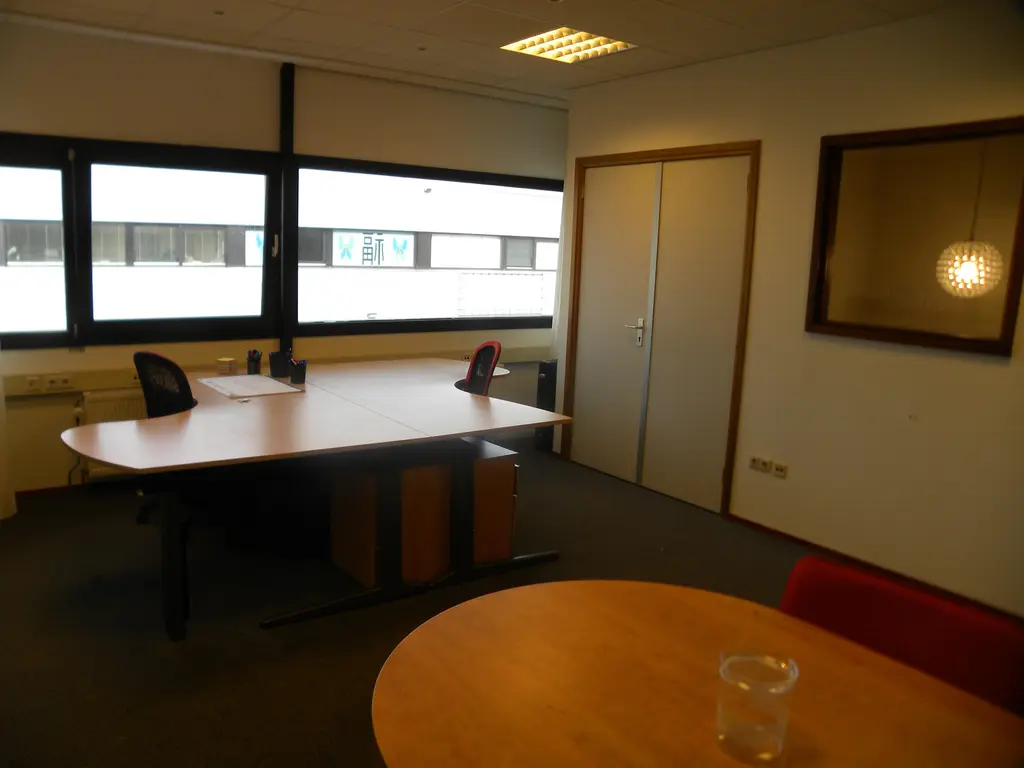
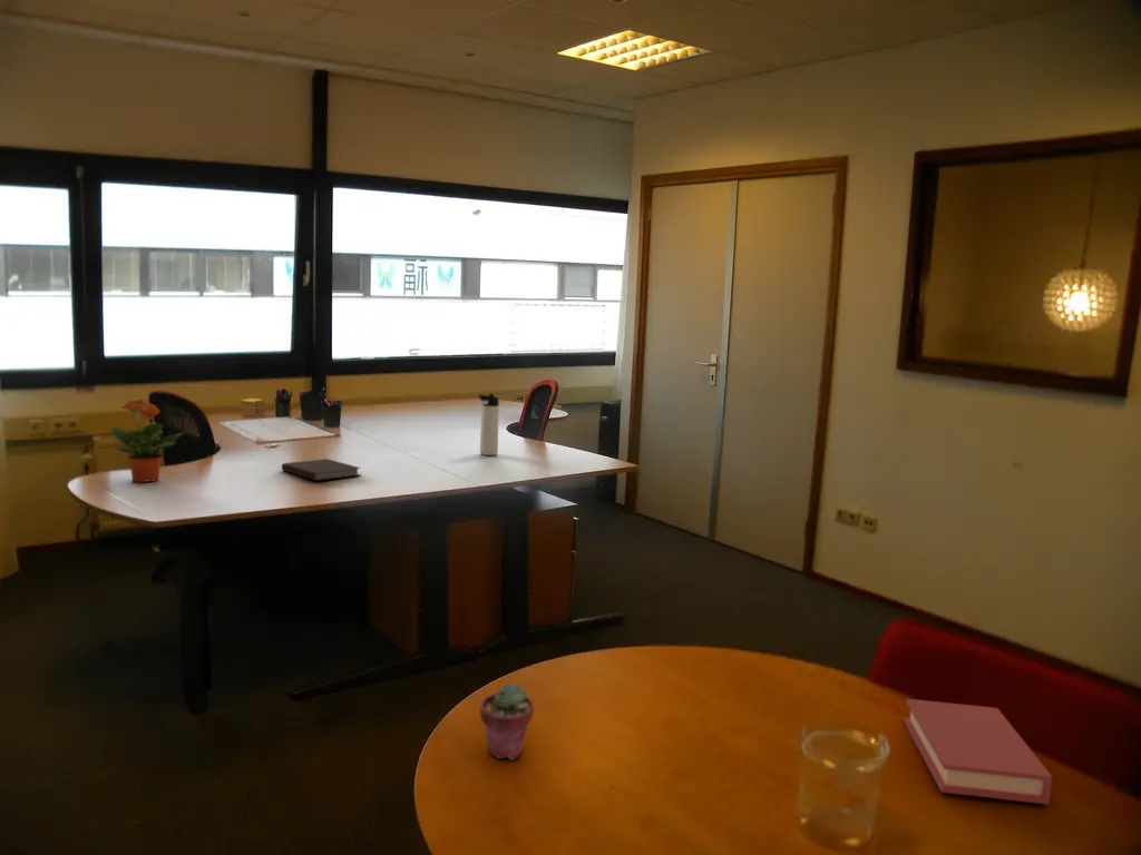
+ potted plant (143, 441)
+ notebook (321, 469)
+ book (971, 747)
+ thermos bottle (487, 424)
+ potted succulent (506, 717)
